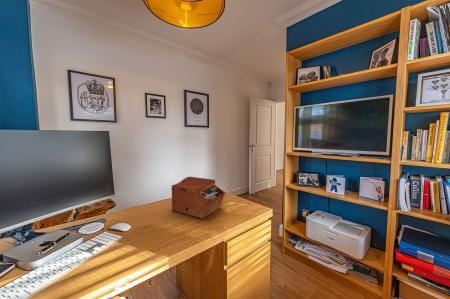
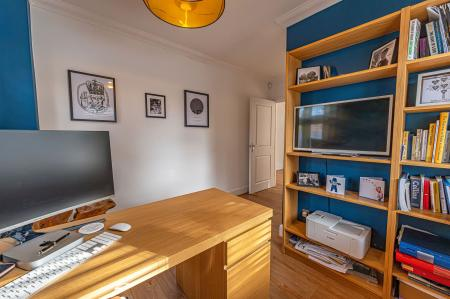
- sewing box (198, 195)
